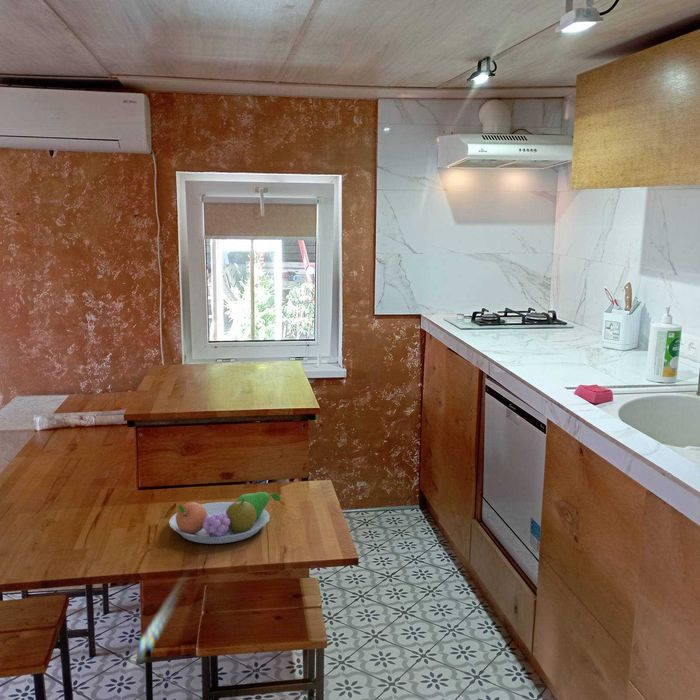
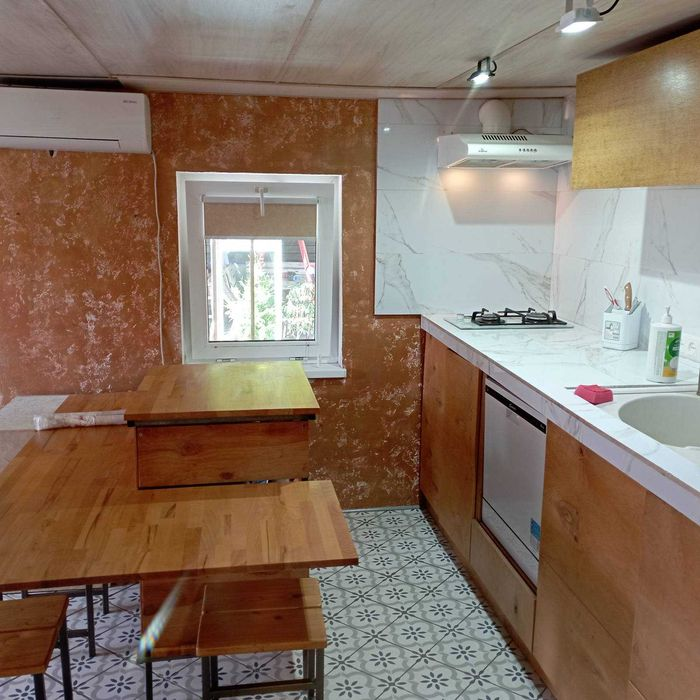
- fruit bowl (224, 509)
